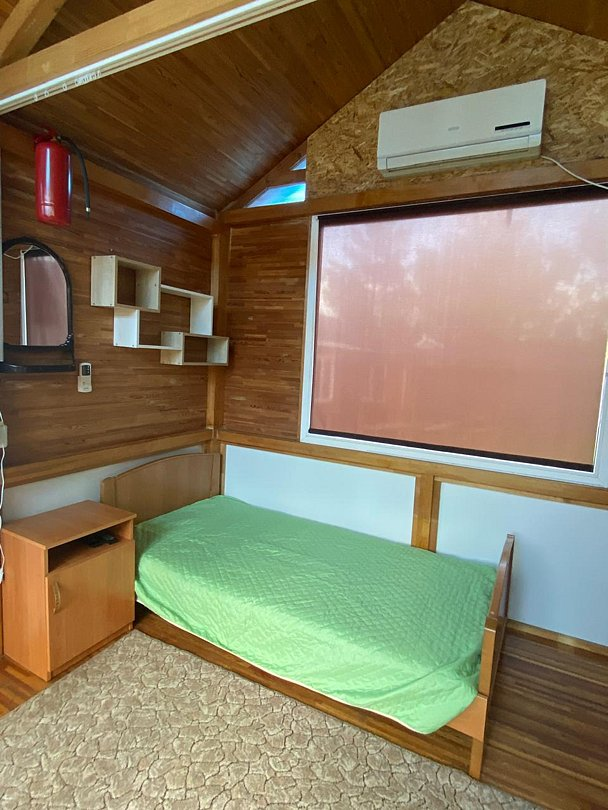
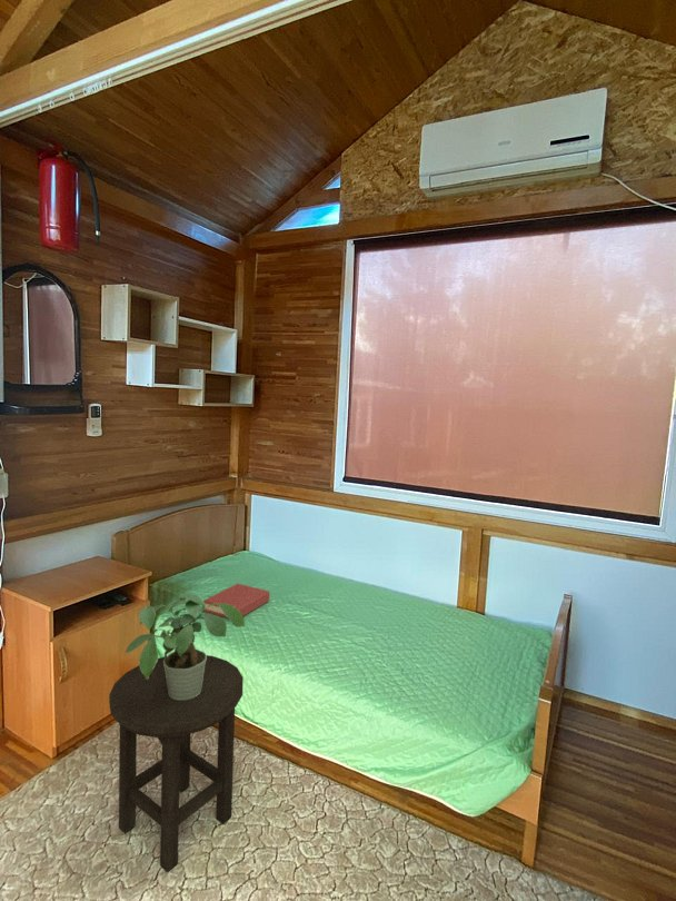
+ potted plant (176, 648)
+ stool (177, 754)
+ hardback book (237, 601)
